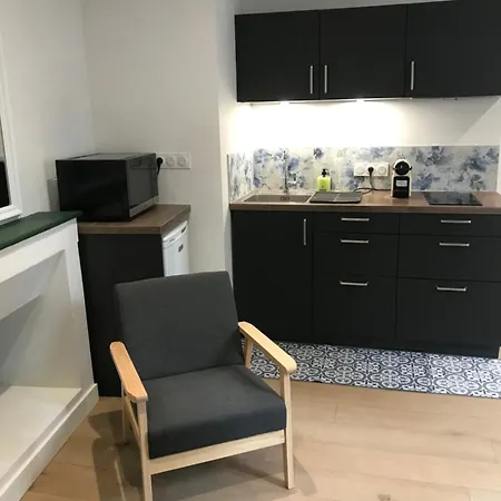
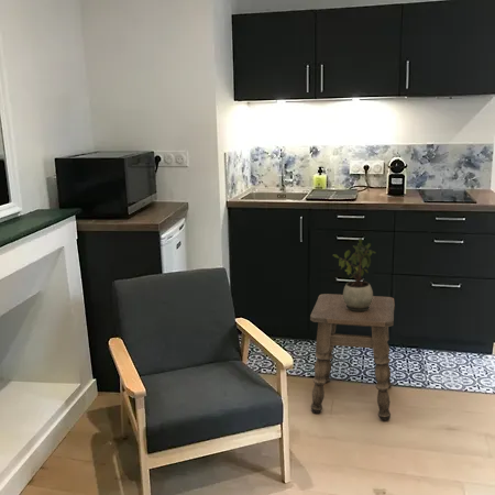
+ potted plant (354, 272)
+ side table (356, 346)
